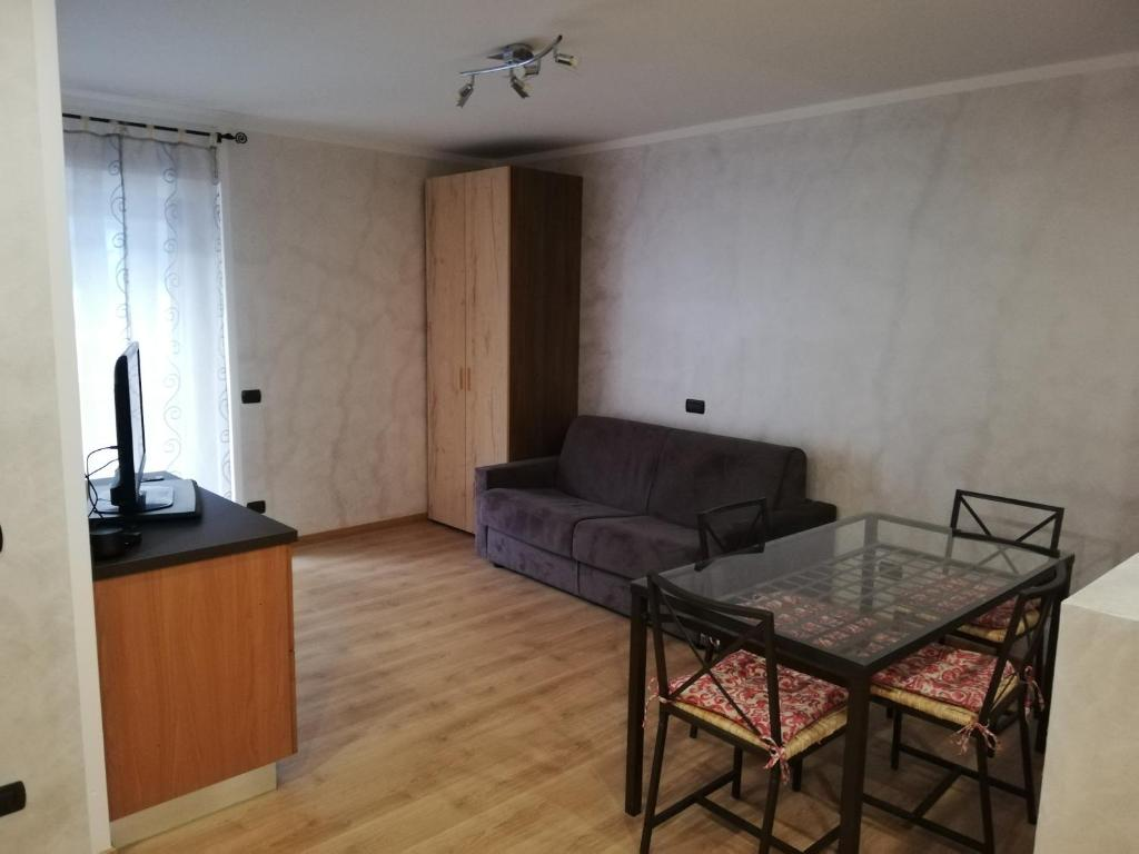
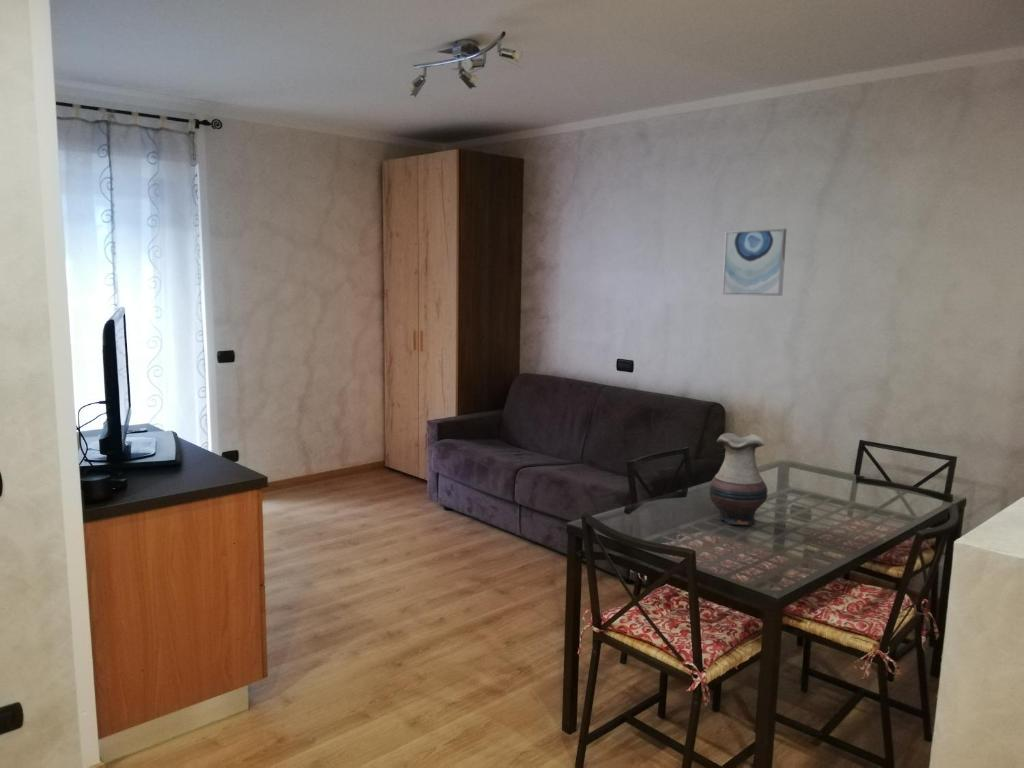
+ wall art (753, 262)
+ vase (738, 478)
